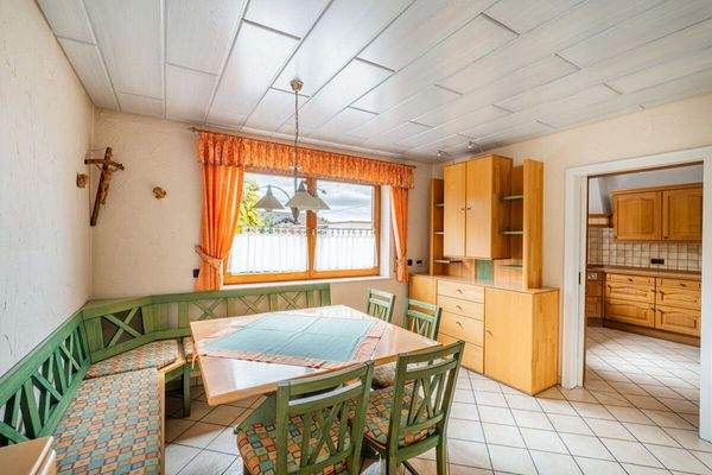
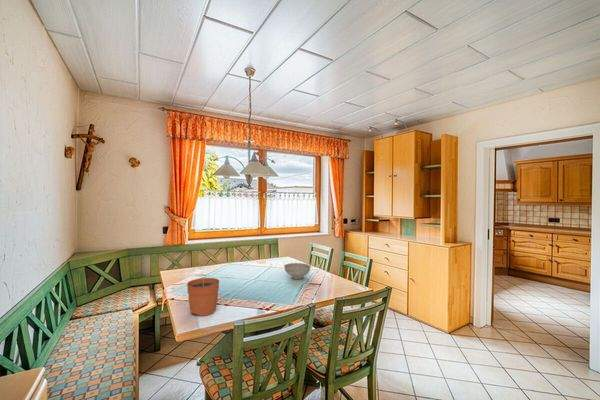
+ decorative bowl (297, 271)
+ plant pot (203, 289)
